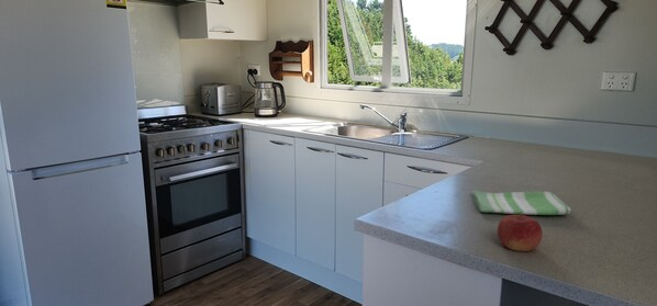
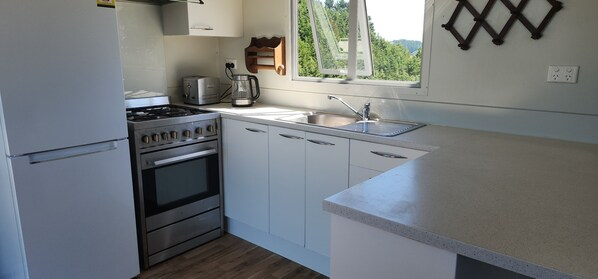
- fruit (519, 230)
- dish towel (517, 201)
